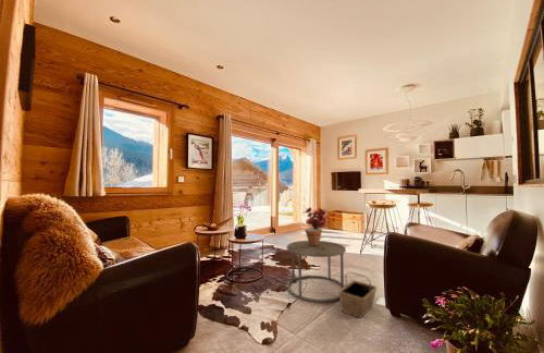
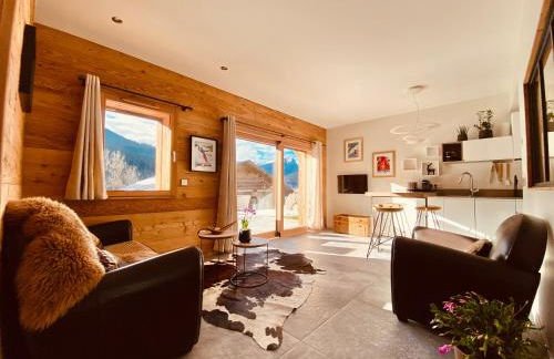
- potted plant (316, 226)
- side table (316, 276)
- basket (358, 291)
